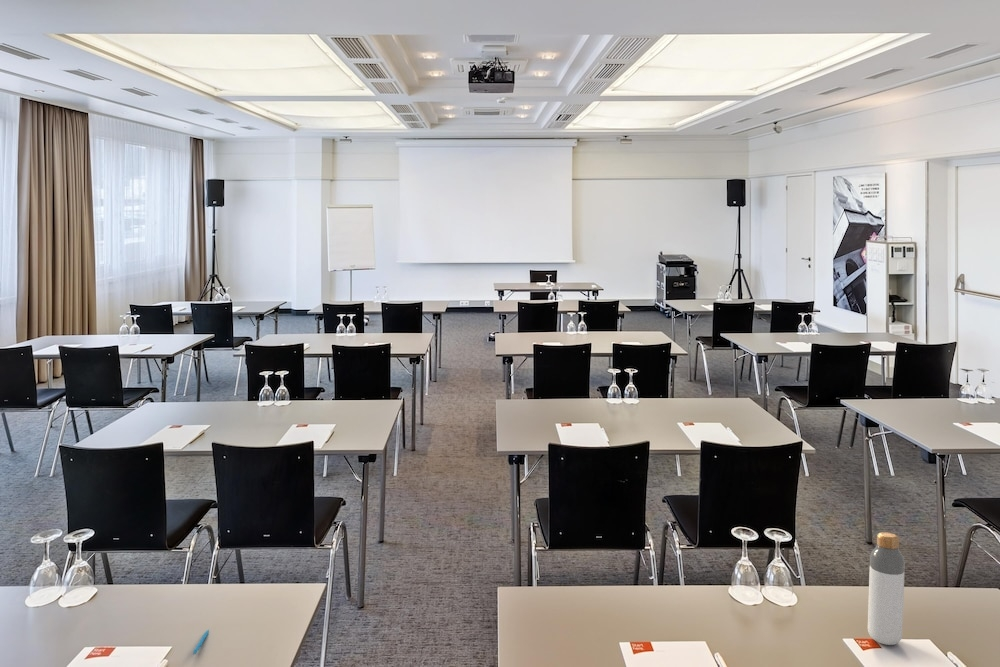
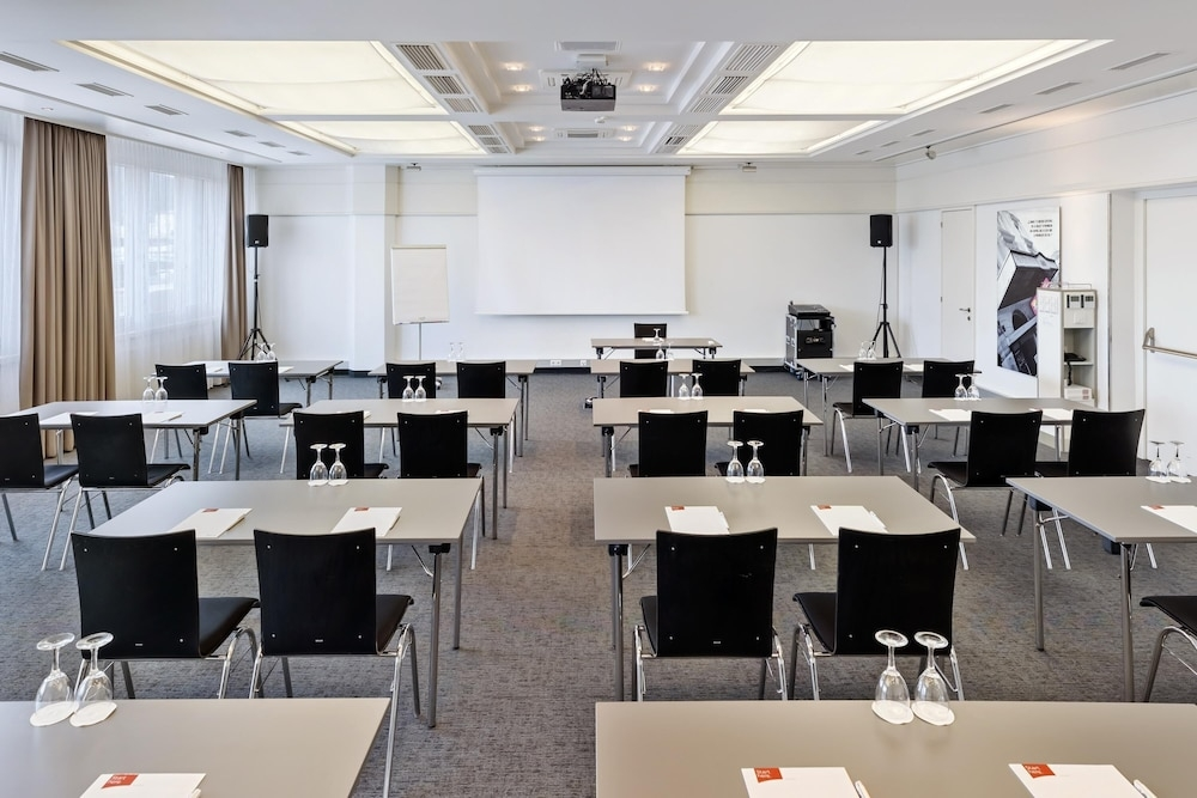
- pen (201, 641)
- bottle (886, 587)
